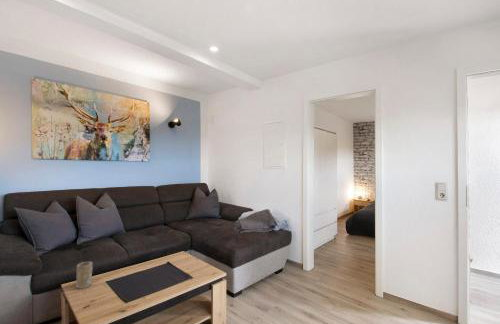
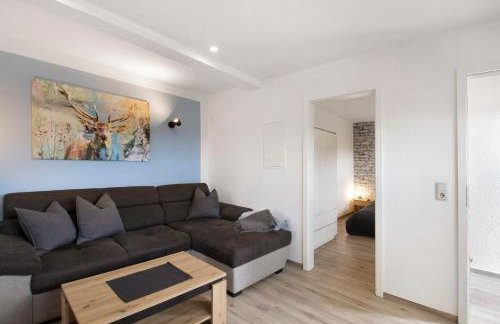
- mug (84, 273)
